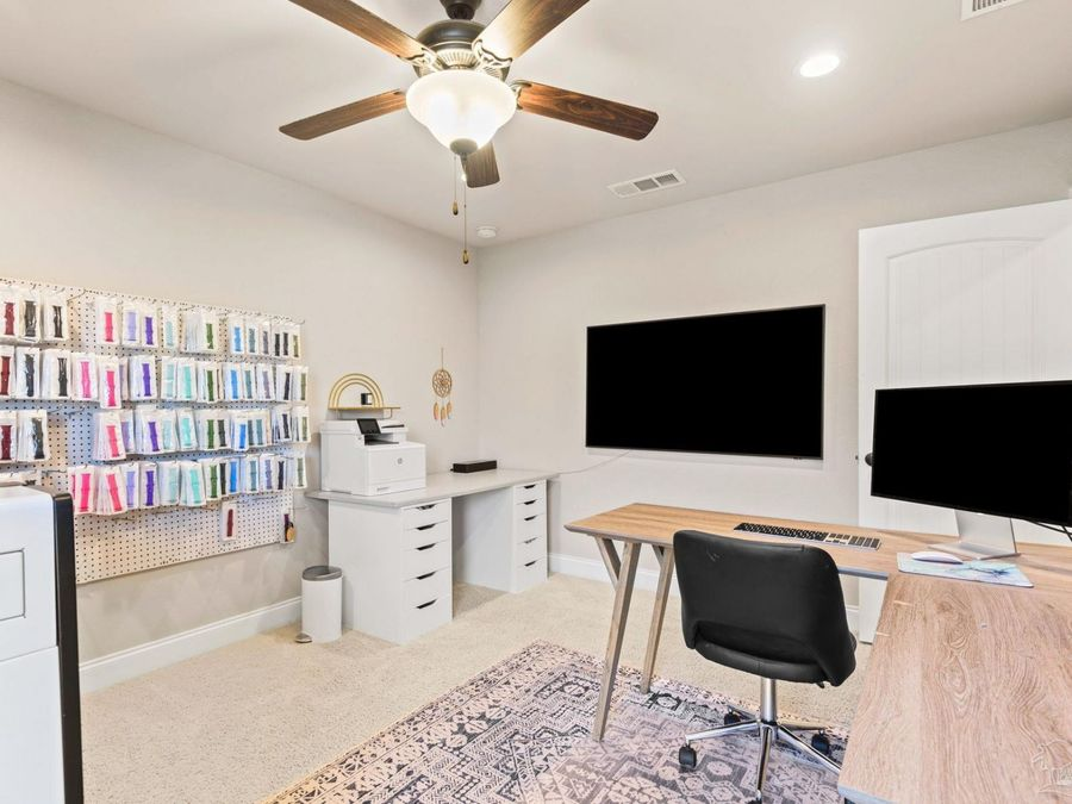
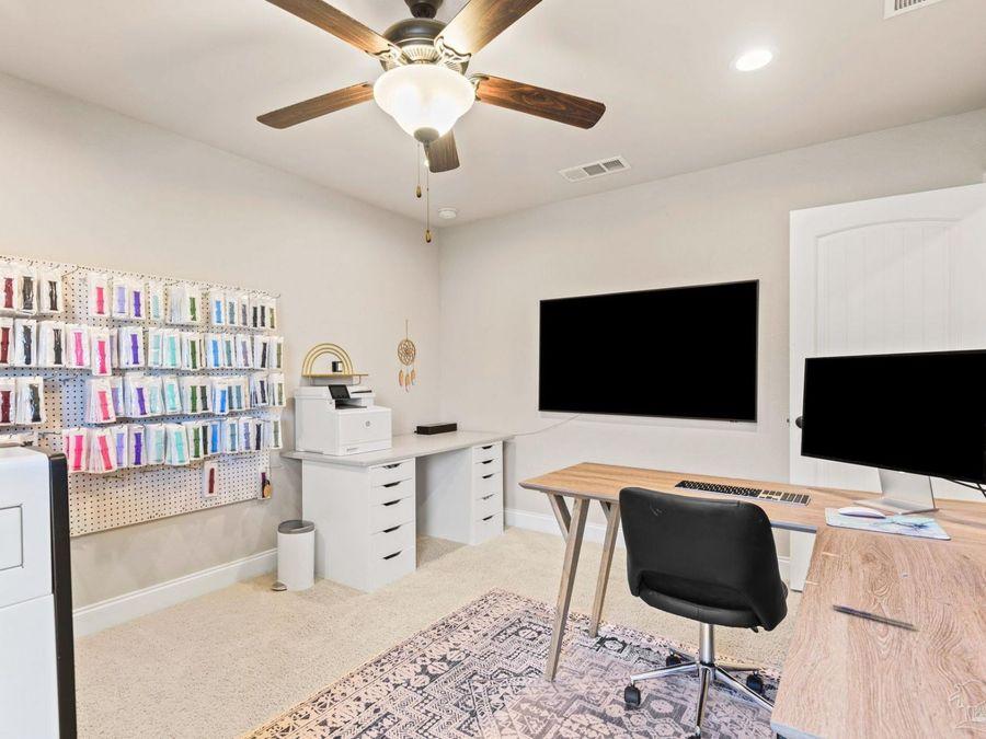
+ pen (872, 615)
